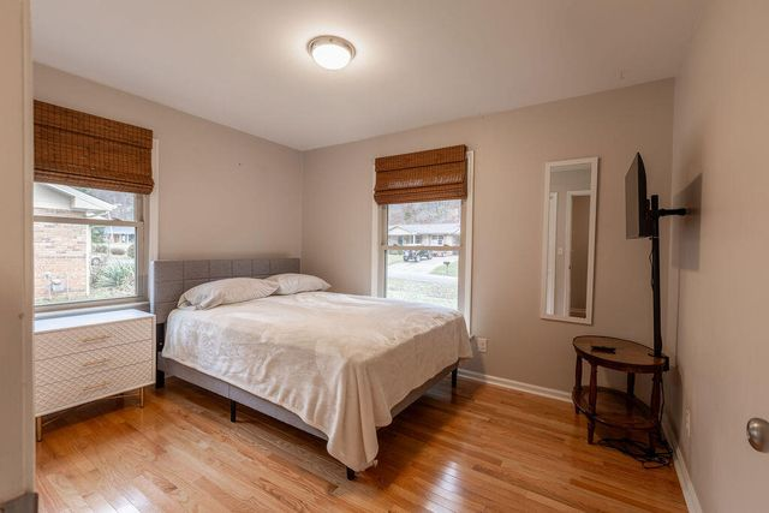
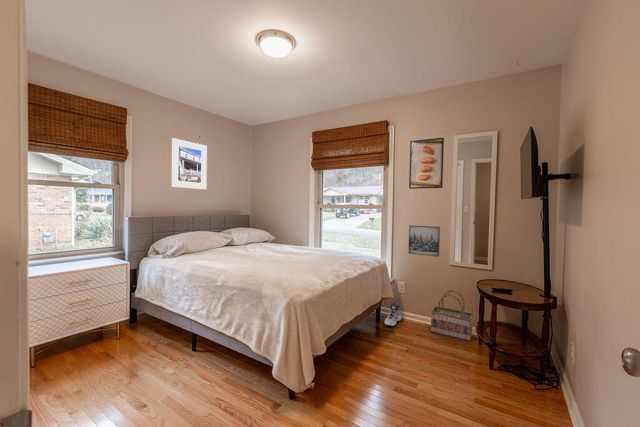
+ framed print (425, 163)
+ basket (451, 312)
+ wall art (423, 240)
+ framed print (189, 165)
+ sneaker (392, 312)
